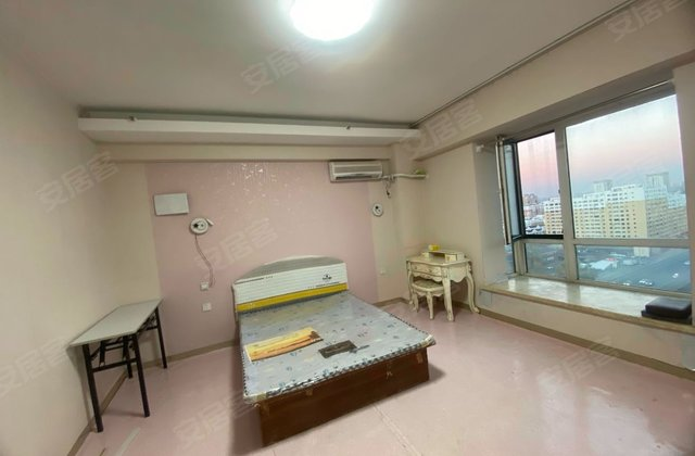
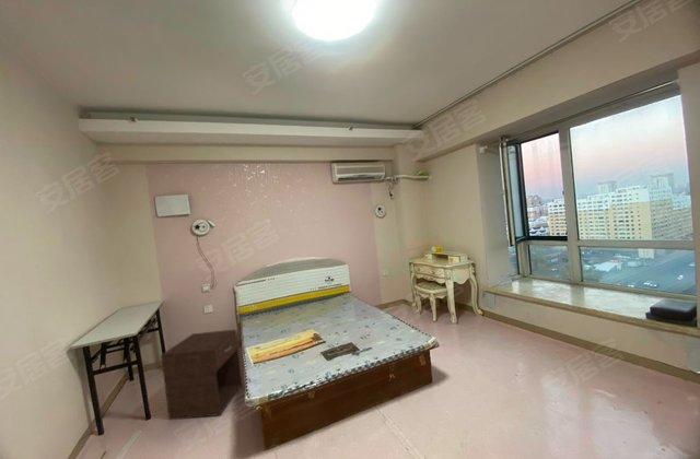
+ nightstand (207, 370)
